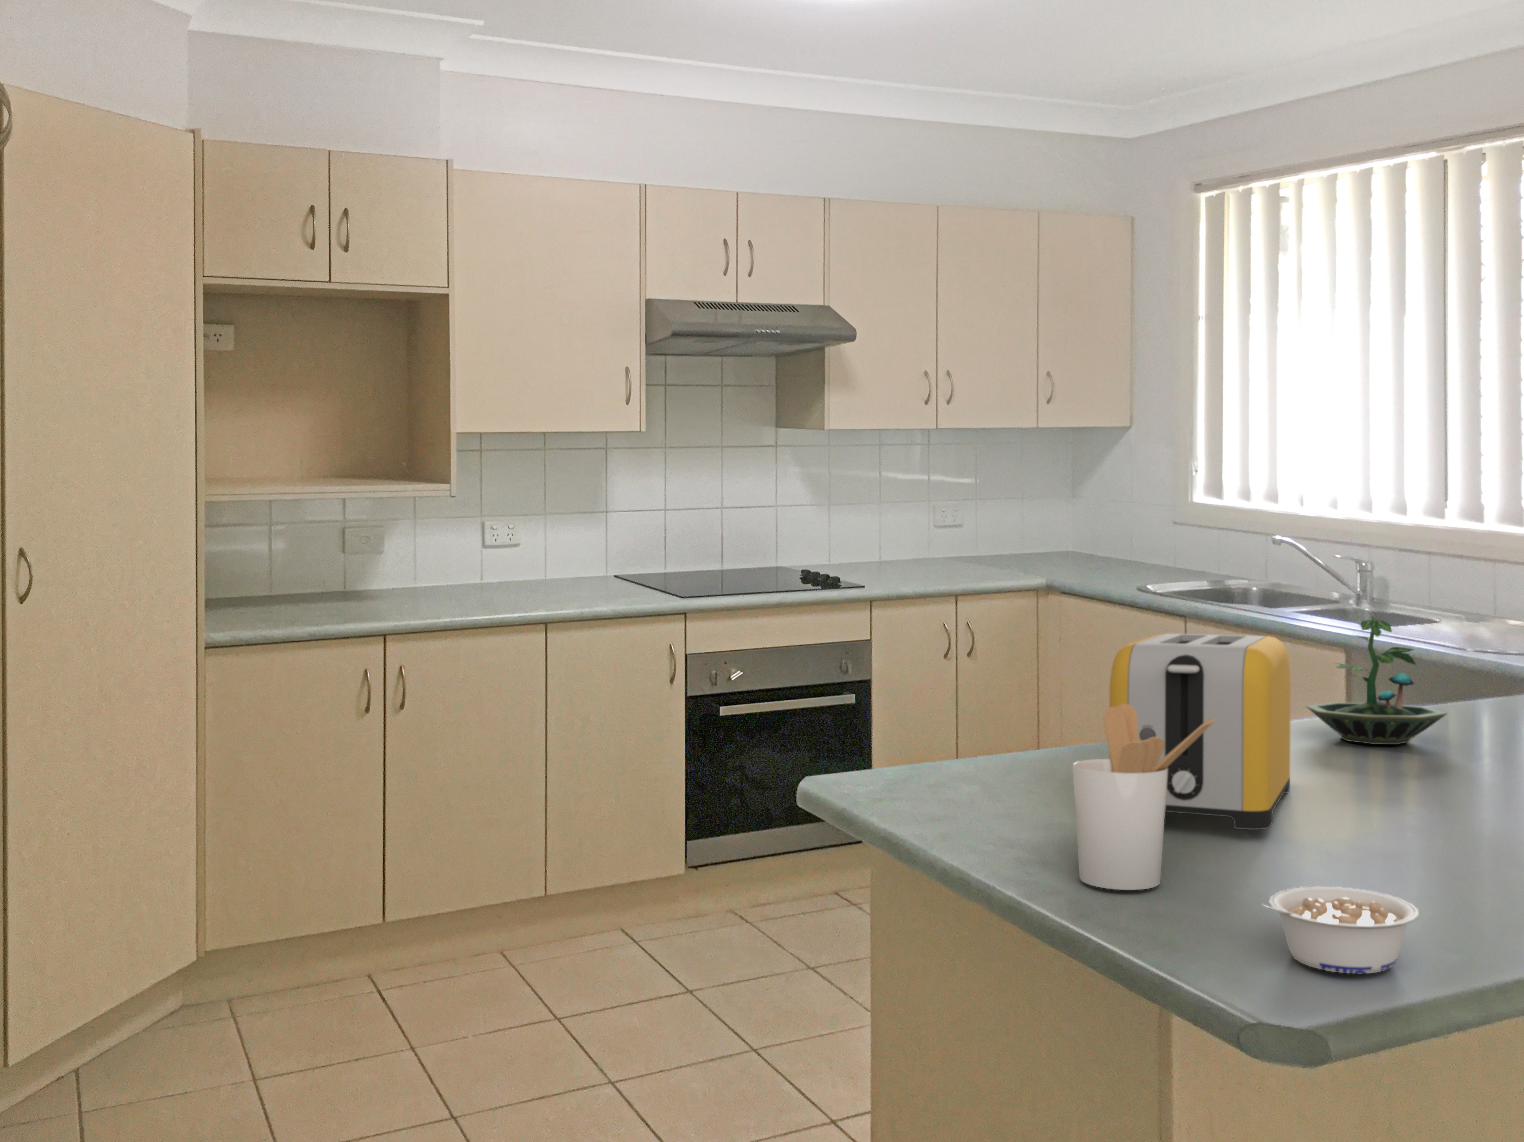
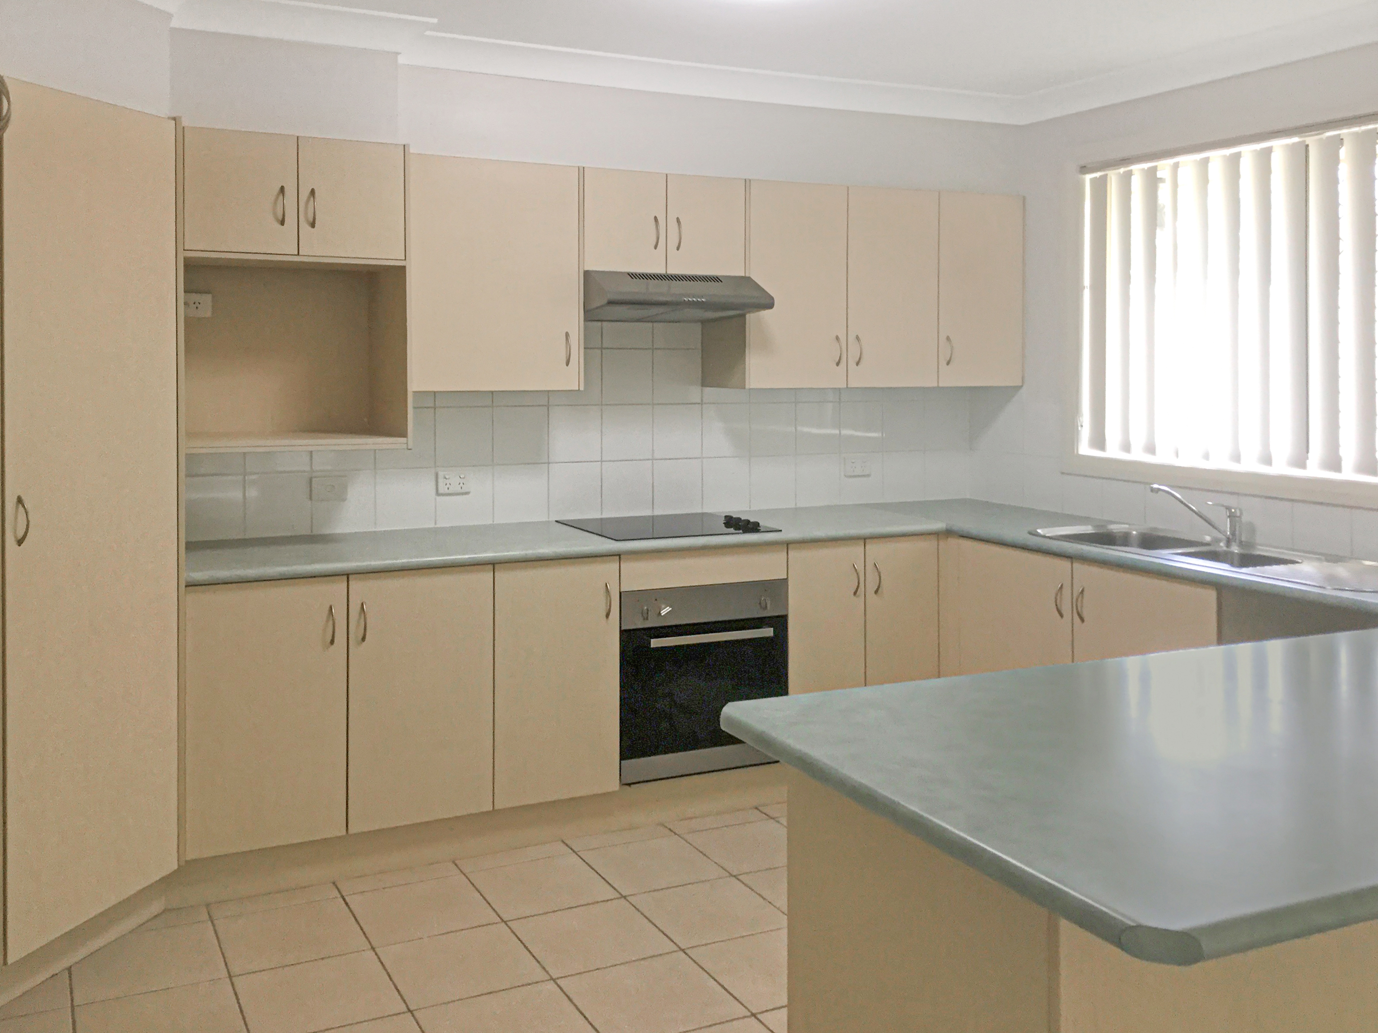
- toaster (1202, 722)
- legume (1340, 928)
- terrarium (1374, 638)
- utensil holder (1145, 795)
